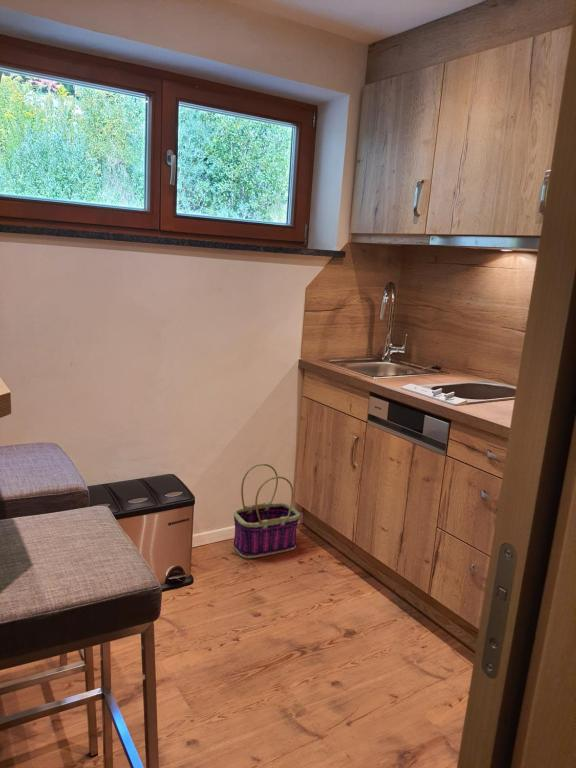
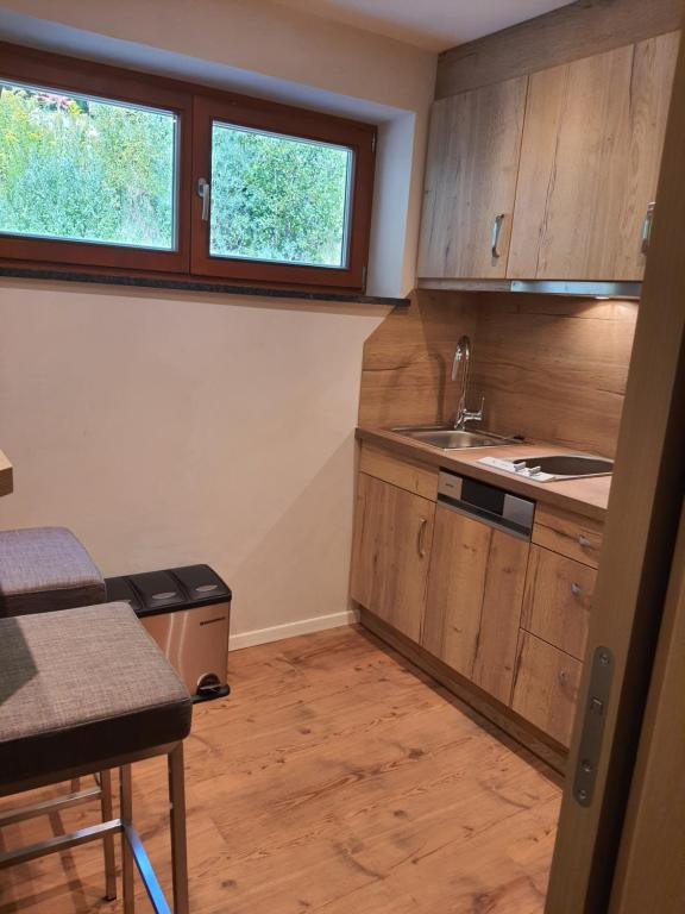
- basket (266, 509)
